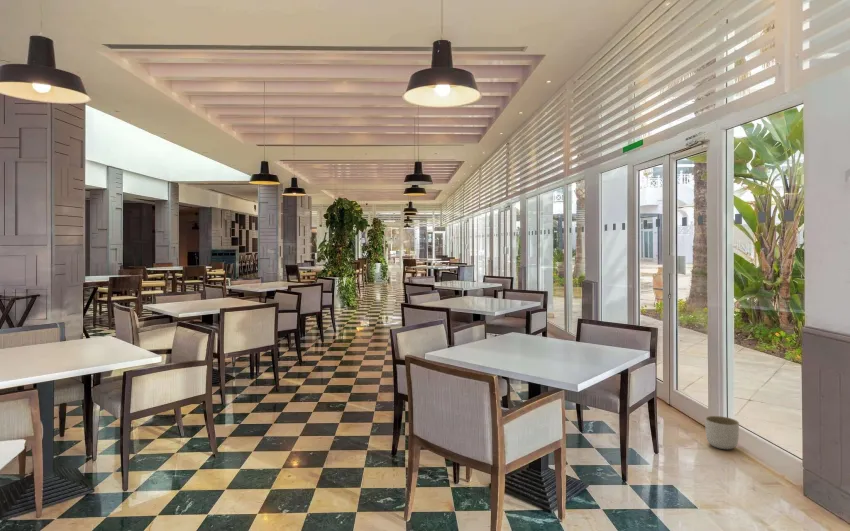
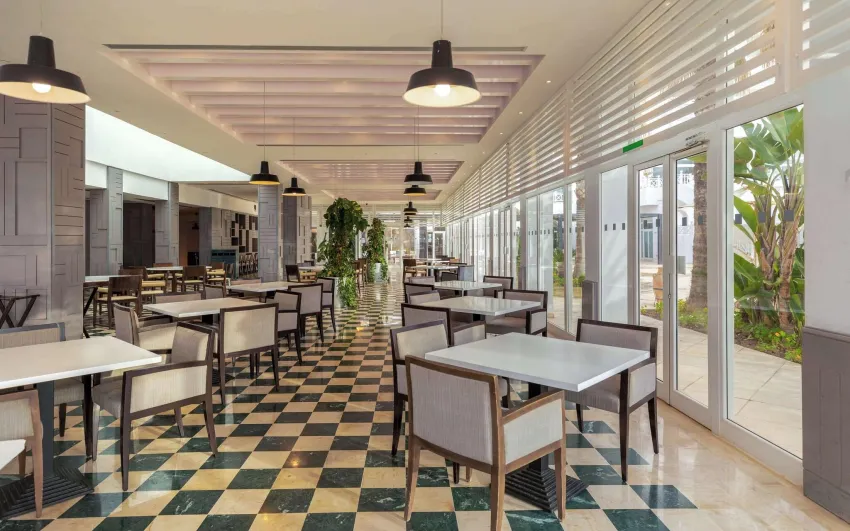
- planter (721, 433)
